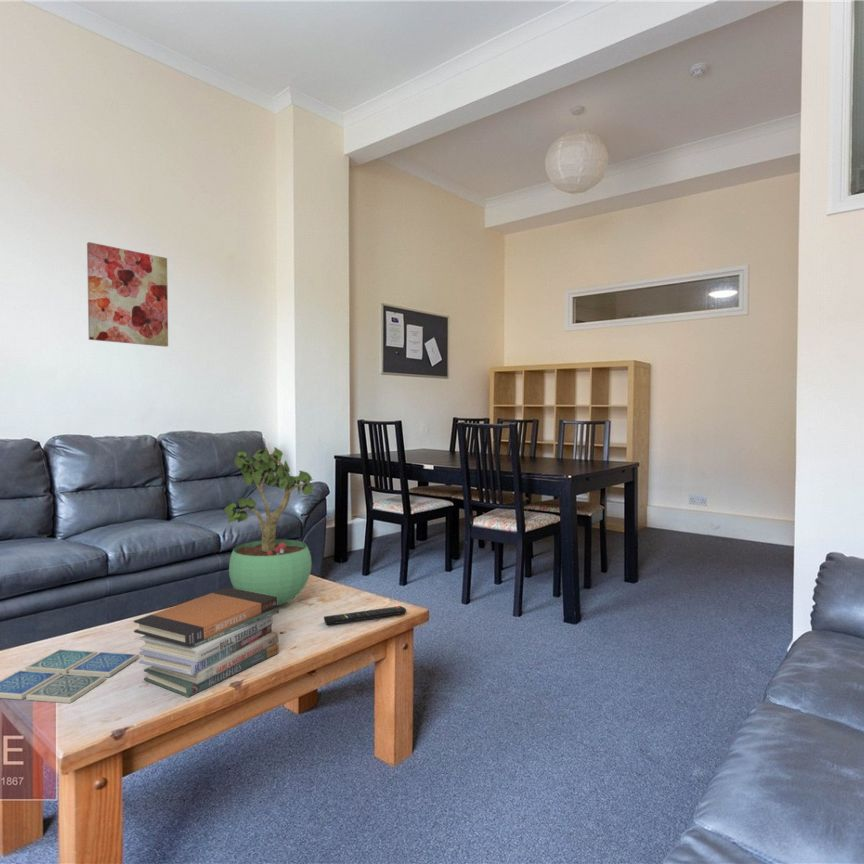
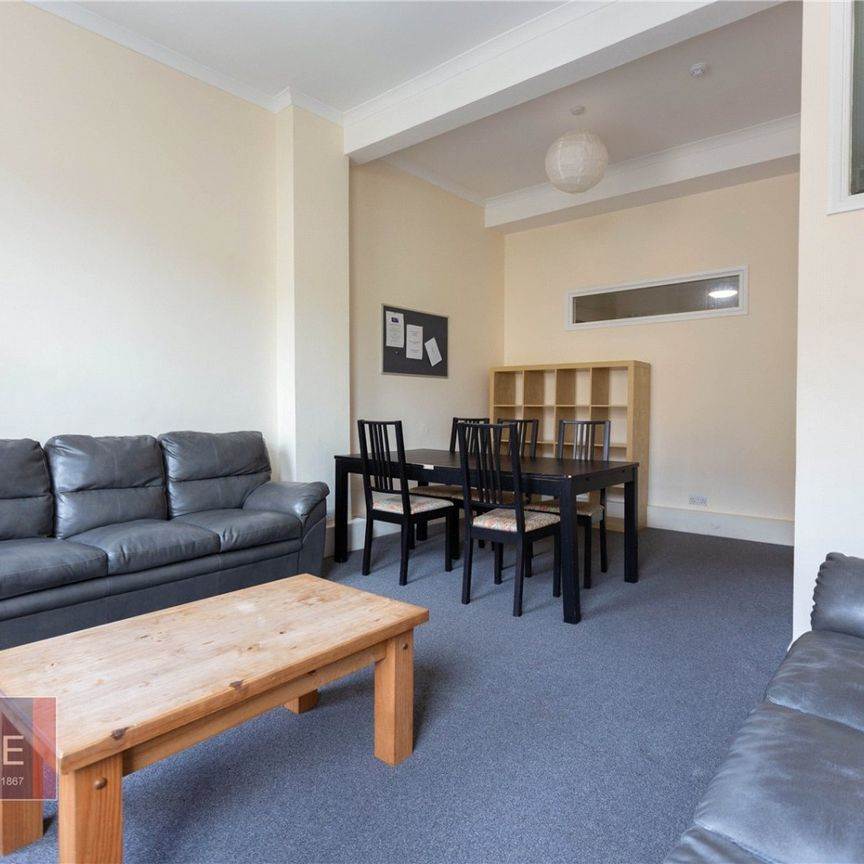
- drink coaster (64, 673)
- wall art (129, 297)
- potted plant (273, 526)
- remote control (366, 615)
- book stack (211, 637)
